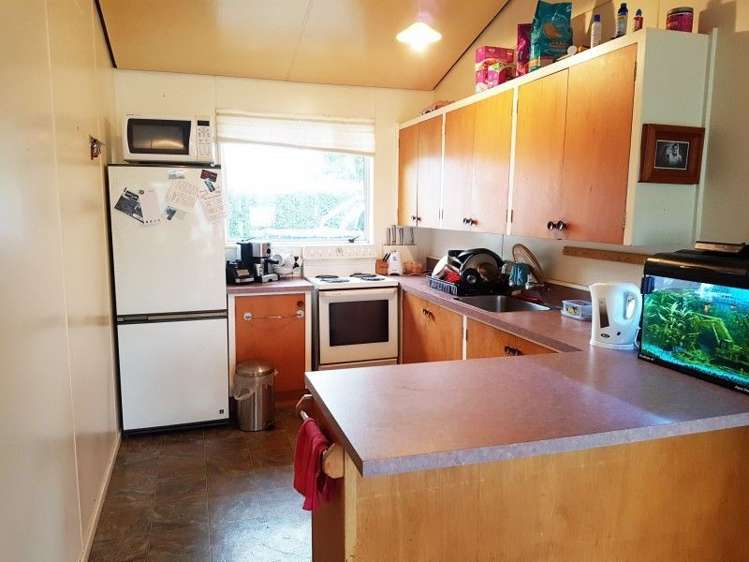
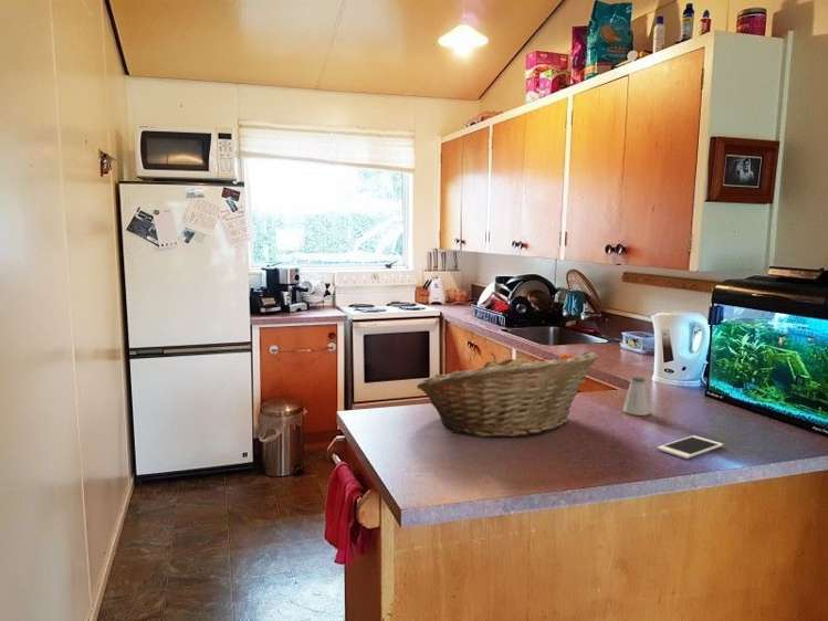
+ cell phone (690, 446)
+ saltshaker (637, 394)
+ fruit basket (509, 385)
